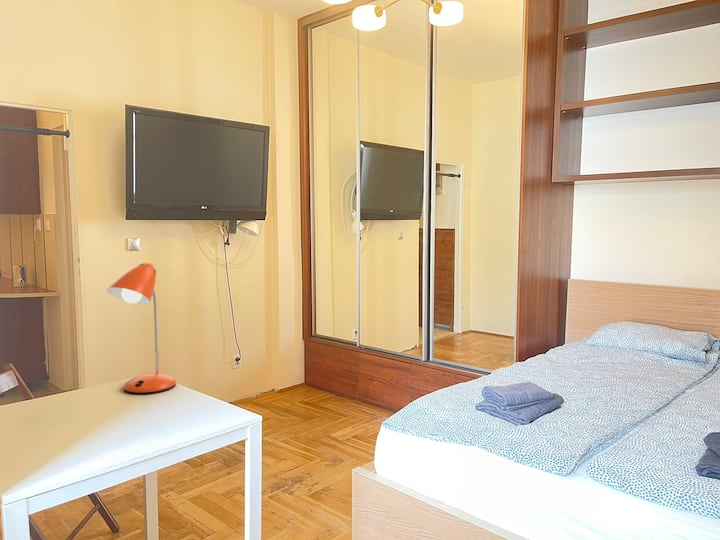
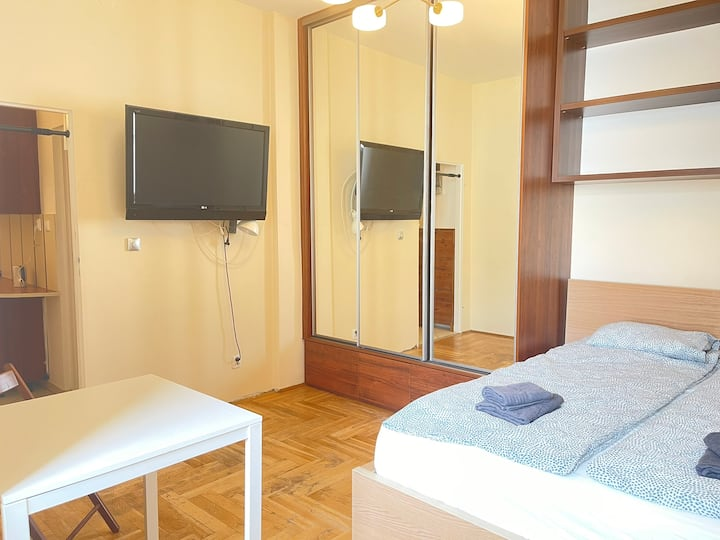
- desk lamp (154, 324)
